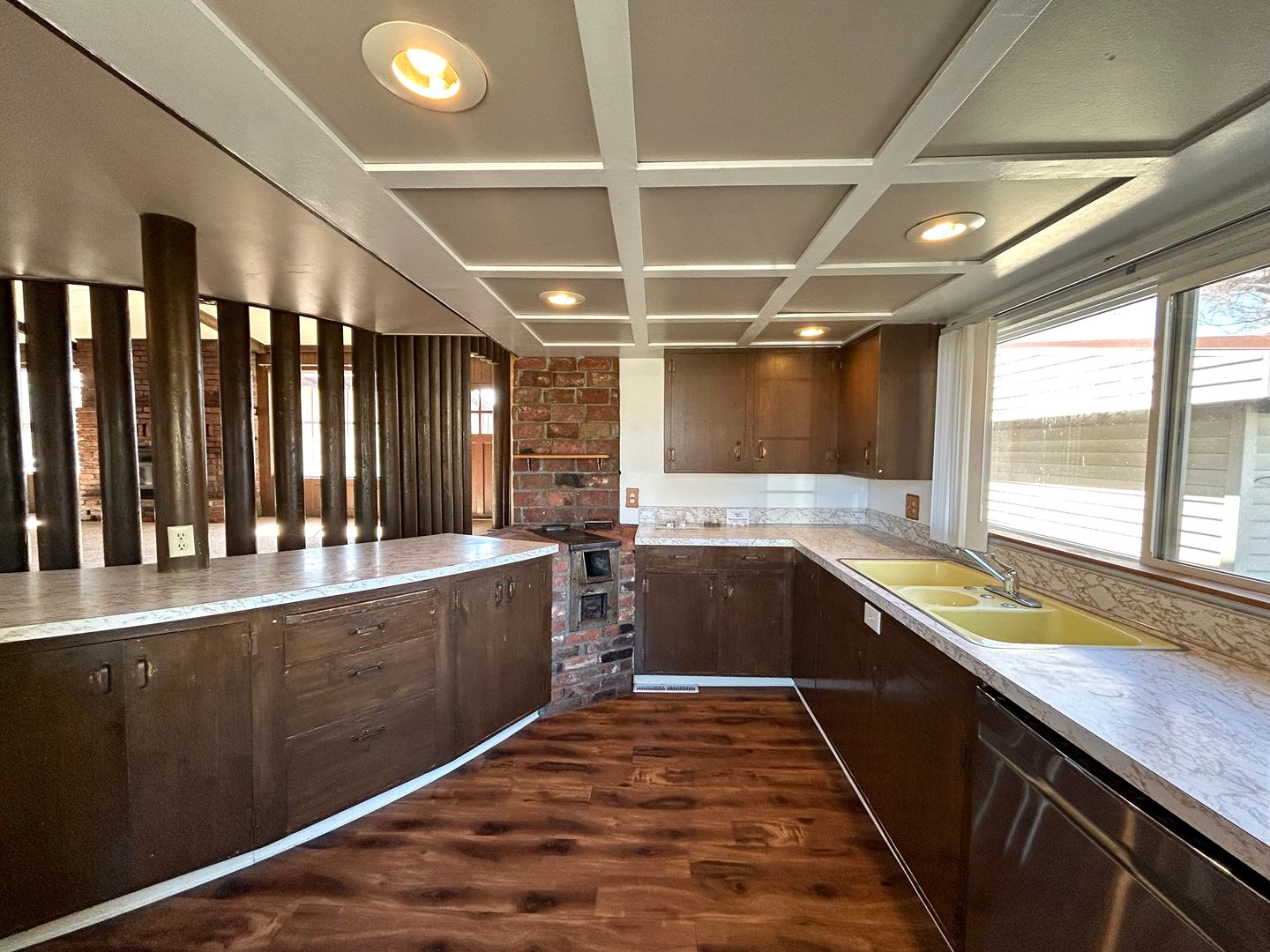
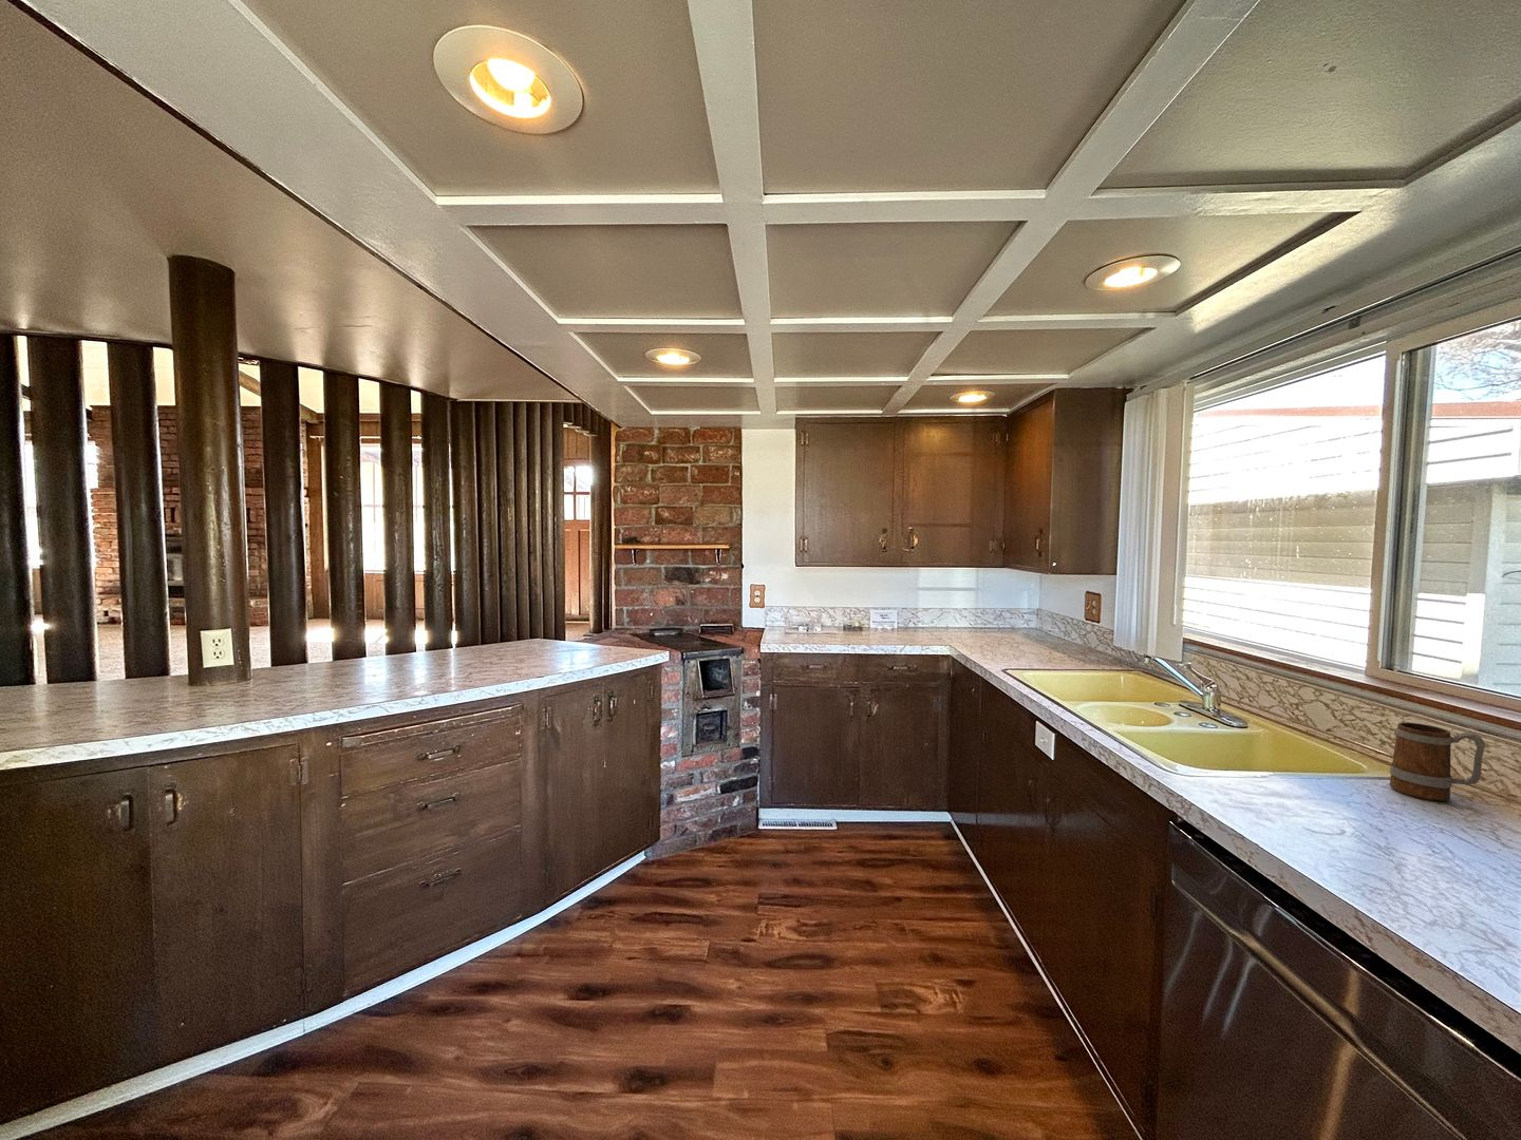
+ mug (1436, 762)
